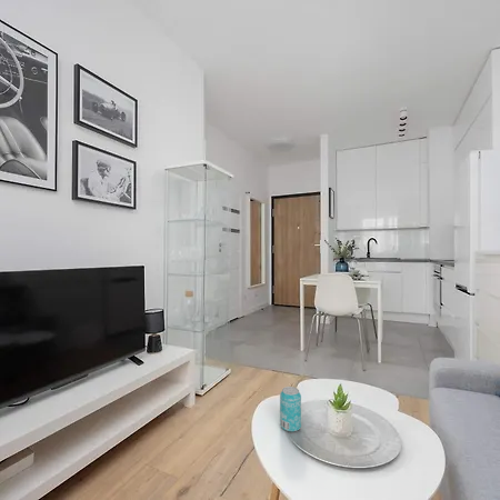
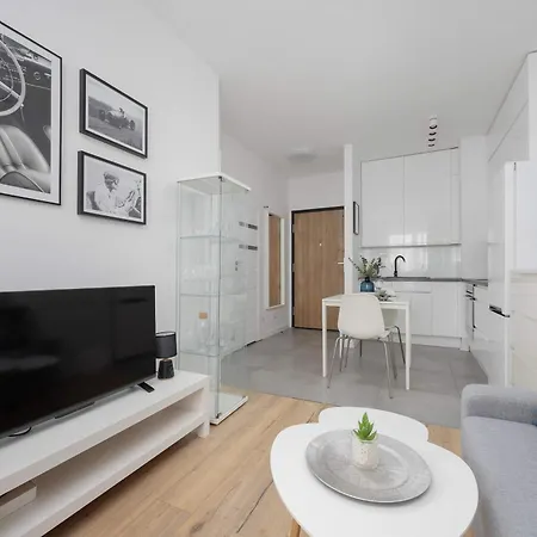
- beverage can (290, 408)
